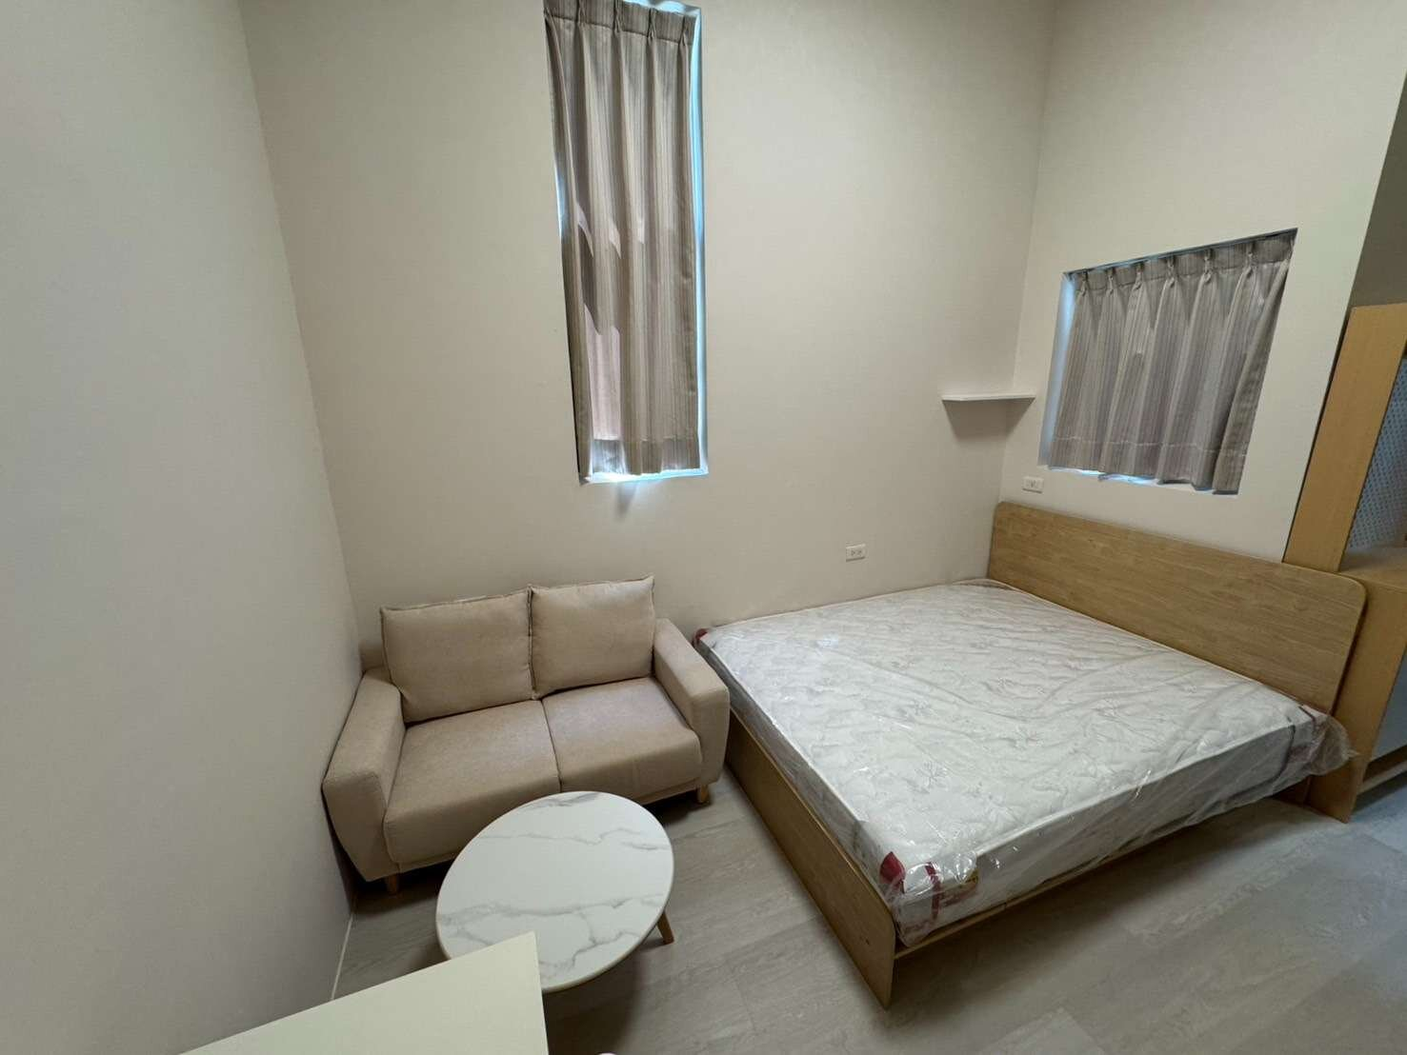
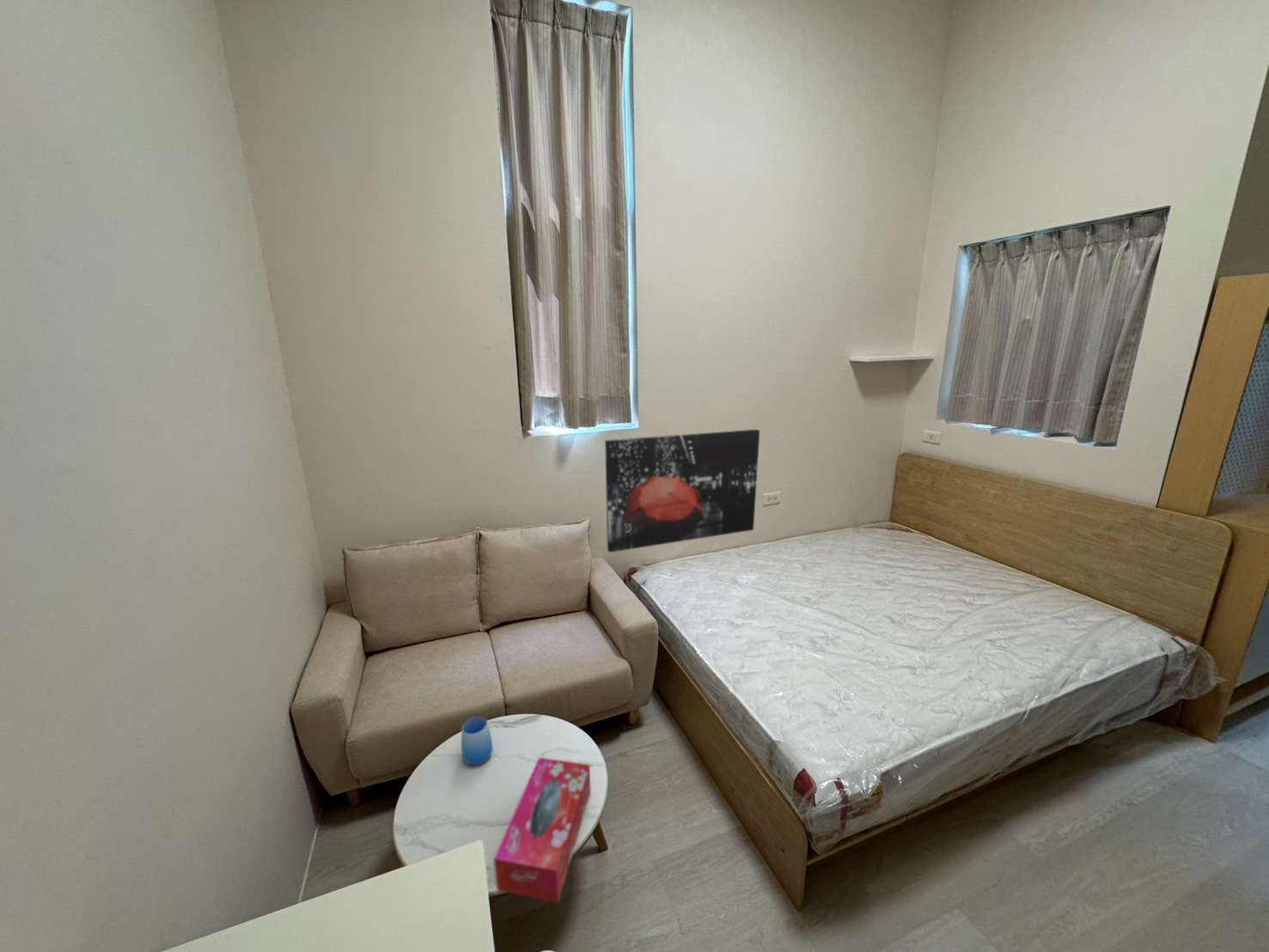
+ tissue box (547, 821)
+ wall art (685, 488)
+ cup (476, 741)
